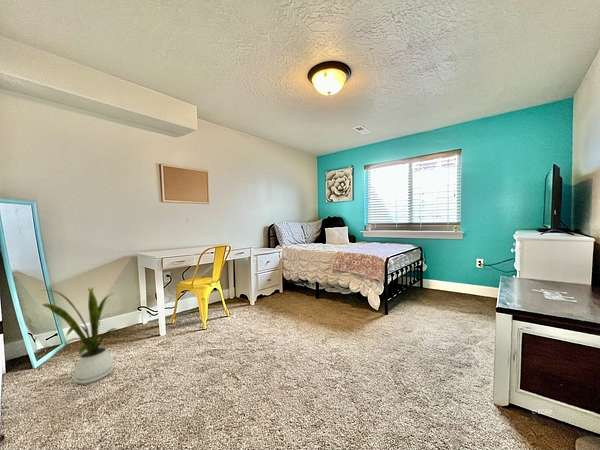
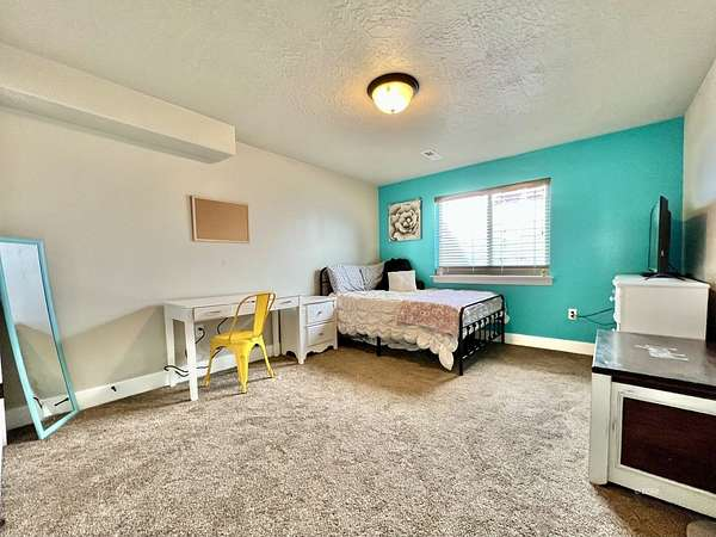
- house plant (86, 329)
